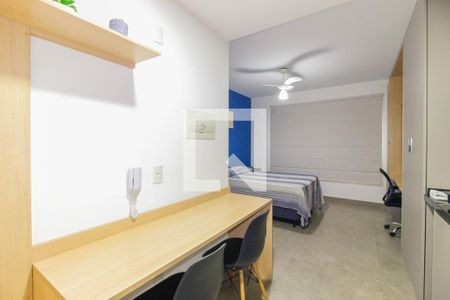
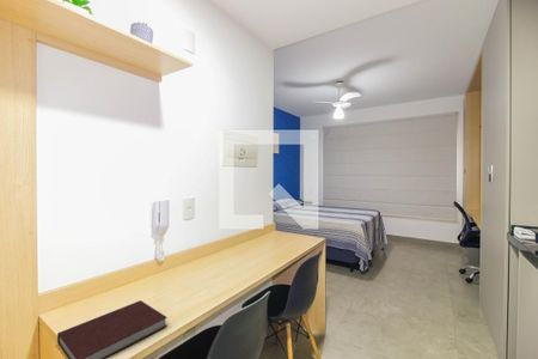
+ notebook (115, 329)
